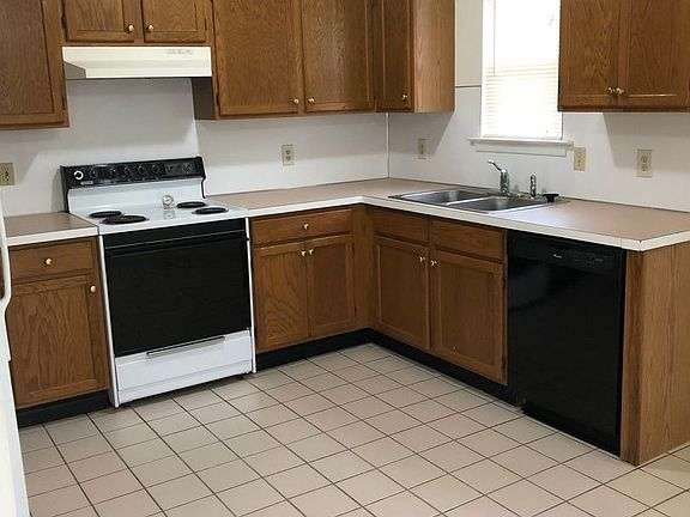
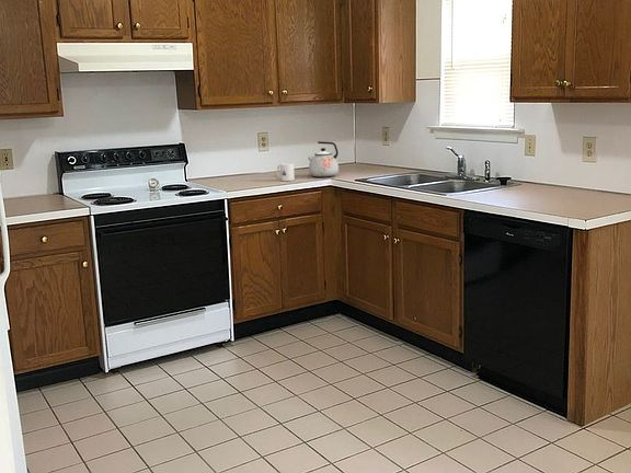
+ kettle (322, 159)
+ mug (285, 172)
